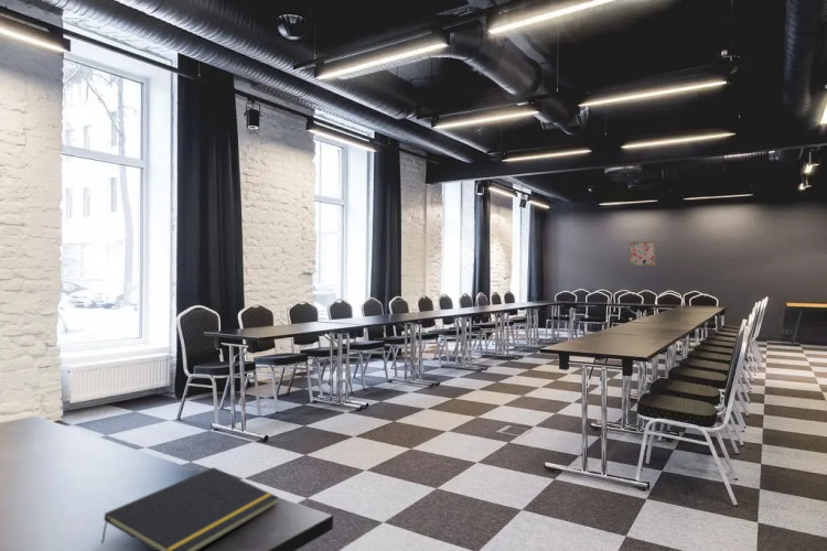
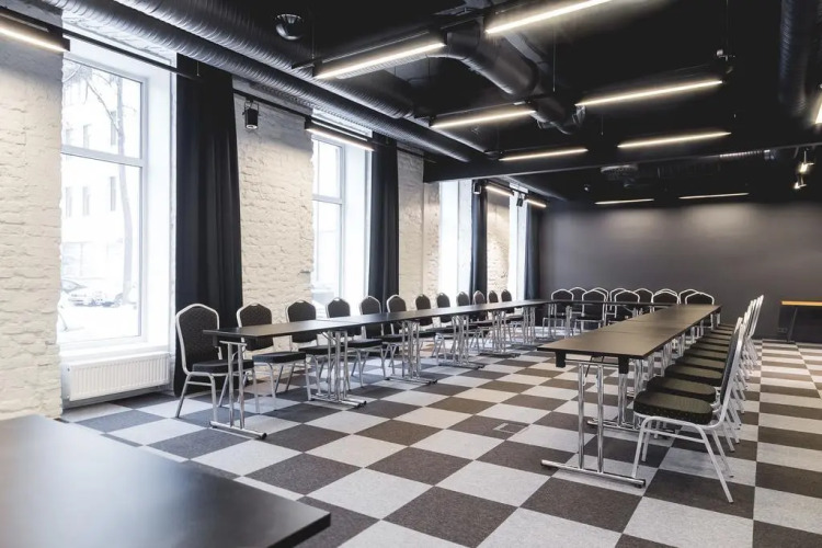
- notepad (197, 508)
- wall art (642, 253)
